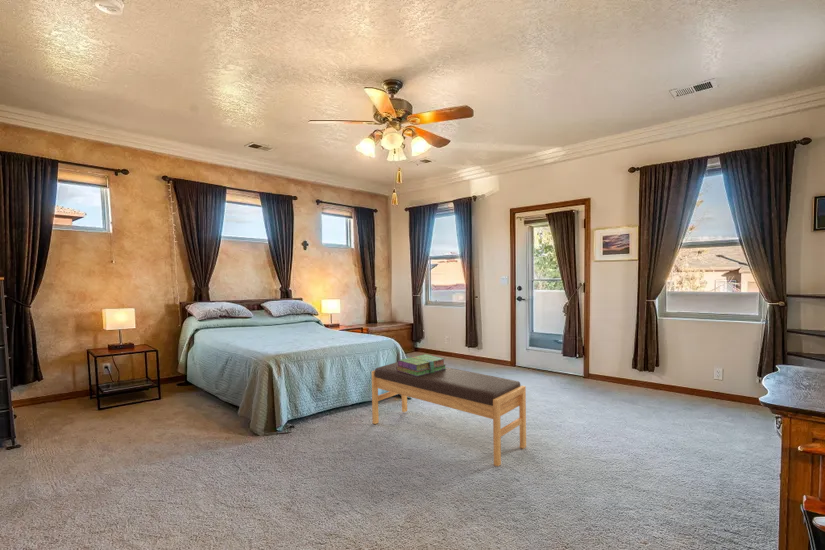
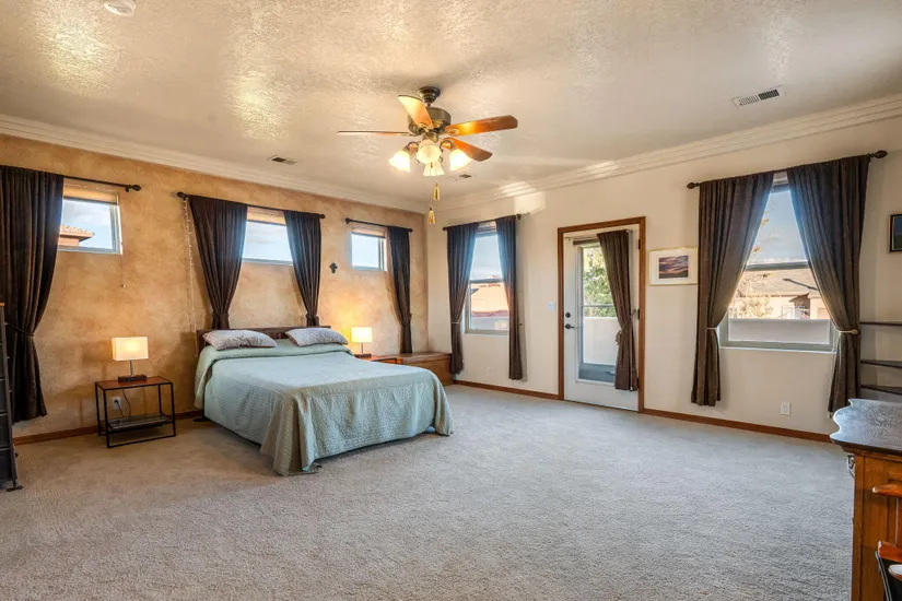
- bench (443, 404)
- stack of books (421, 364)
